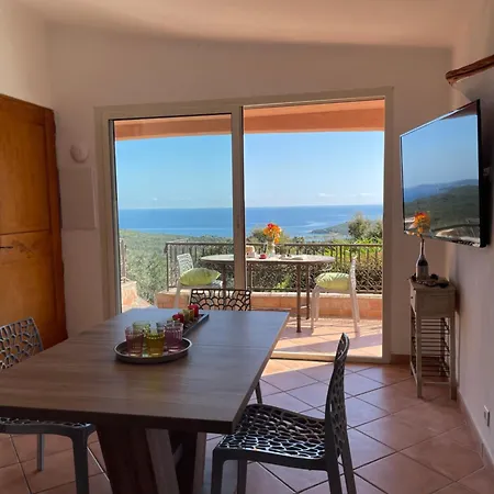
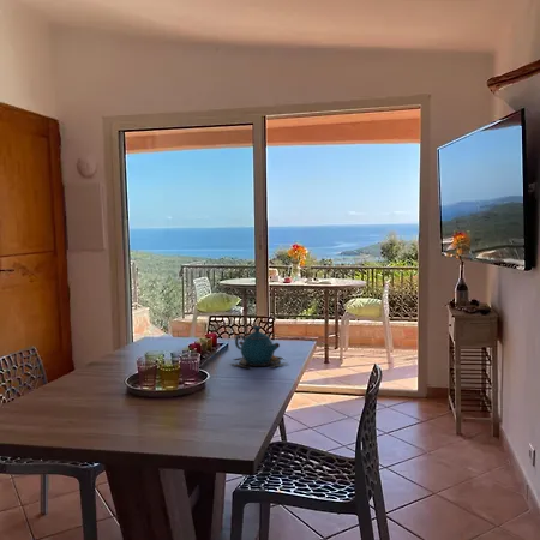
+ teapot (258, 343)
